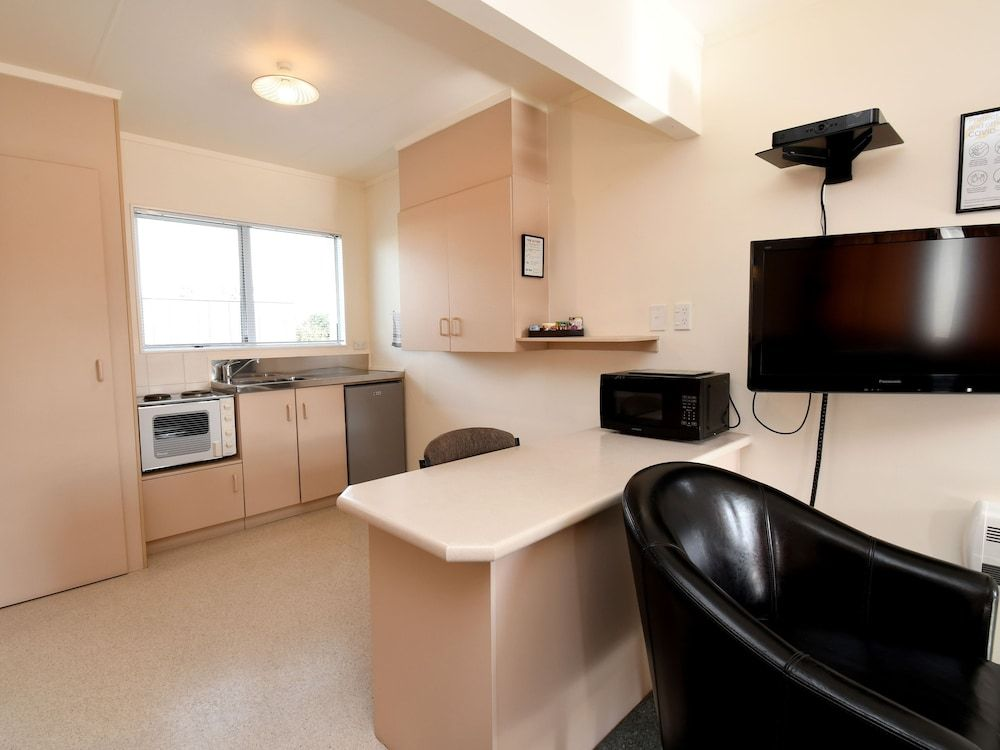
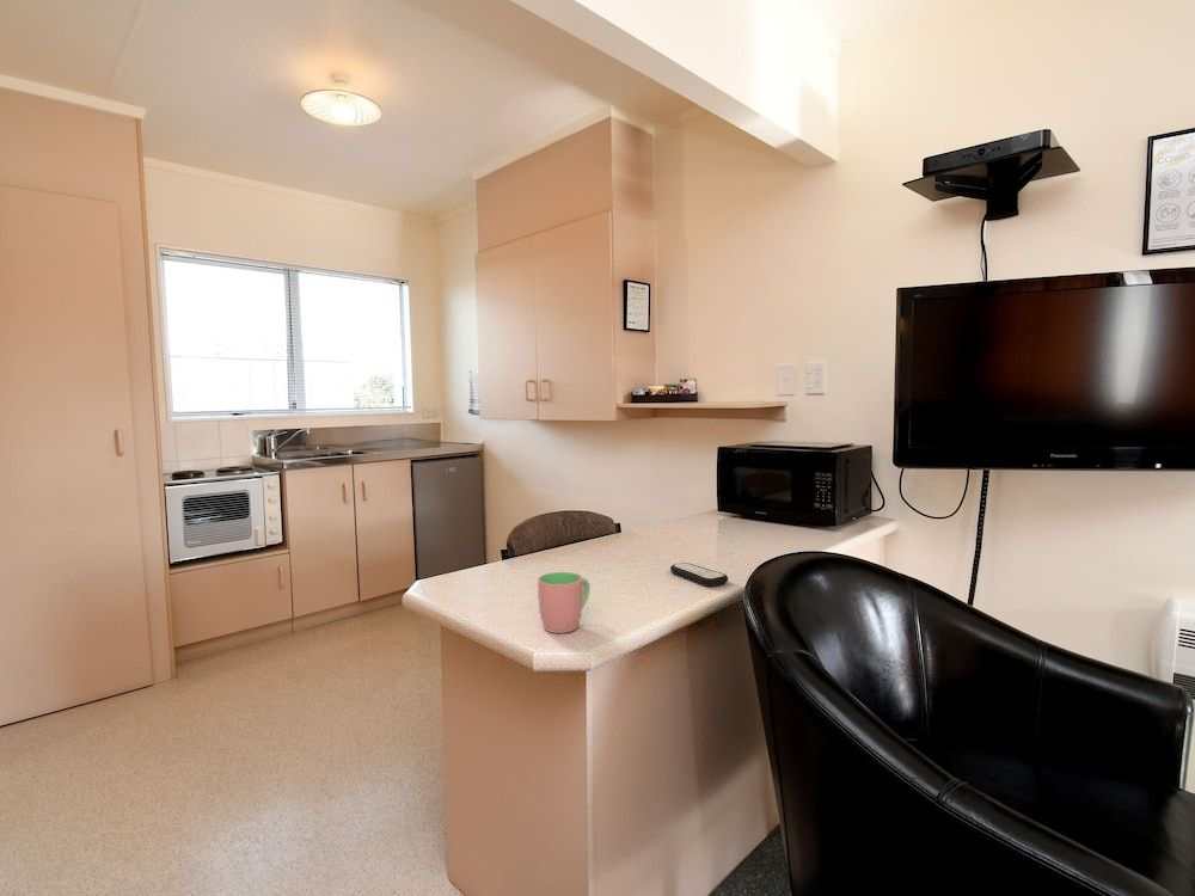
+ cup (566, 600)
+ remote control (697, 573)
